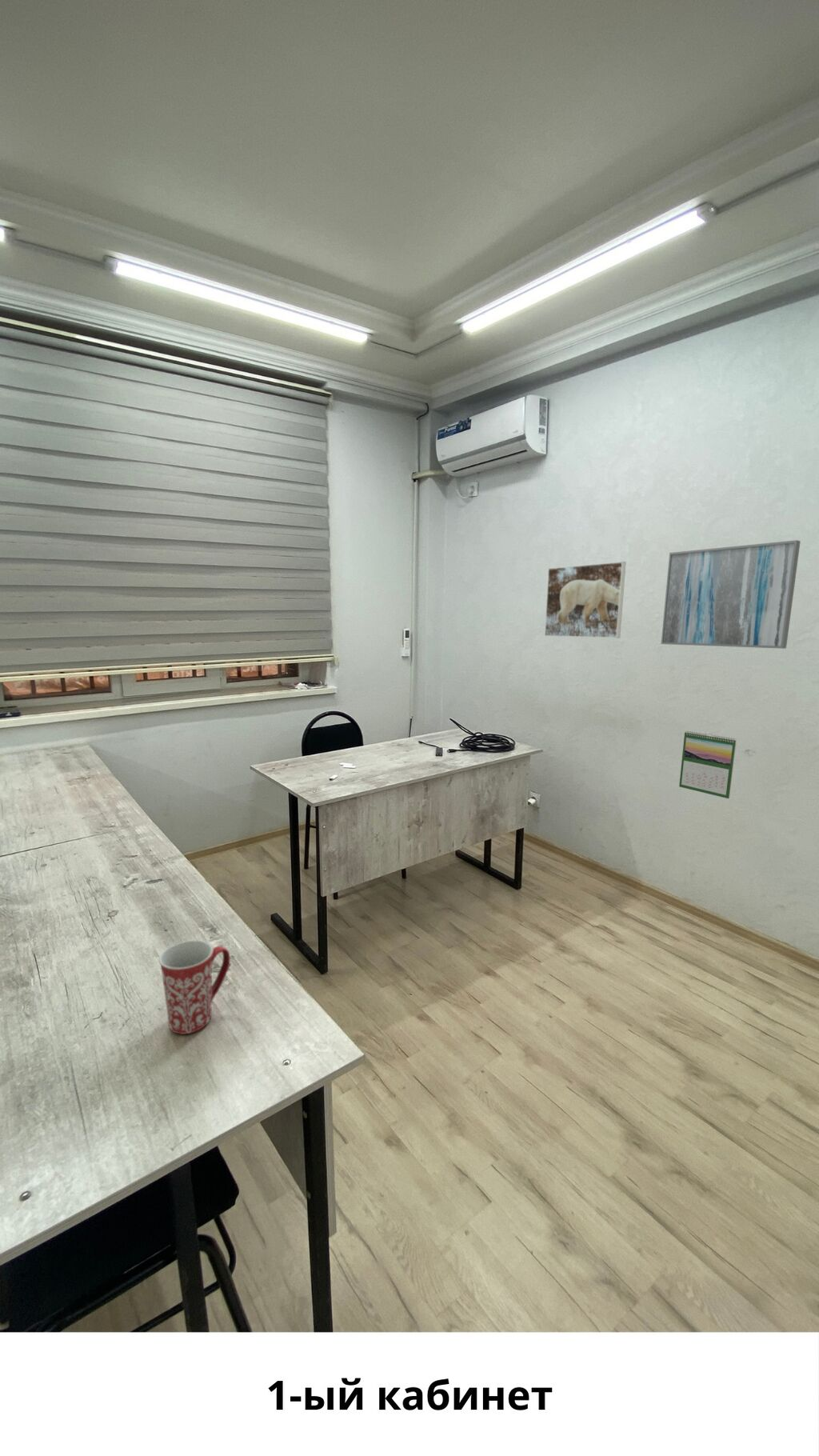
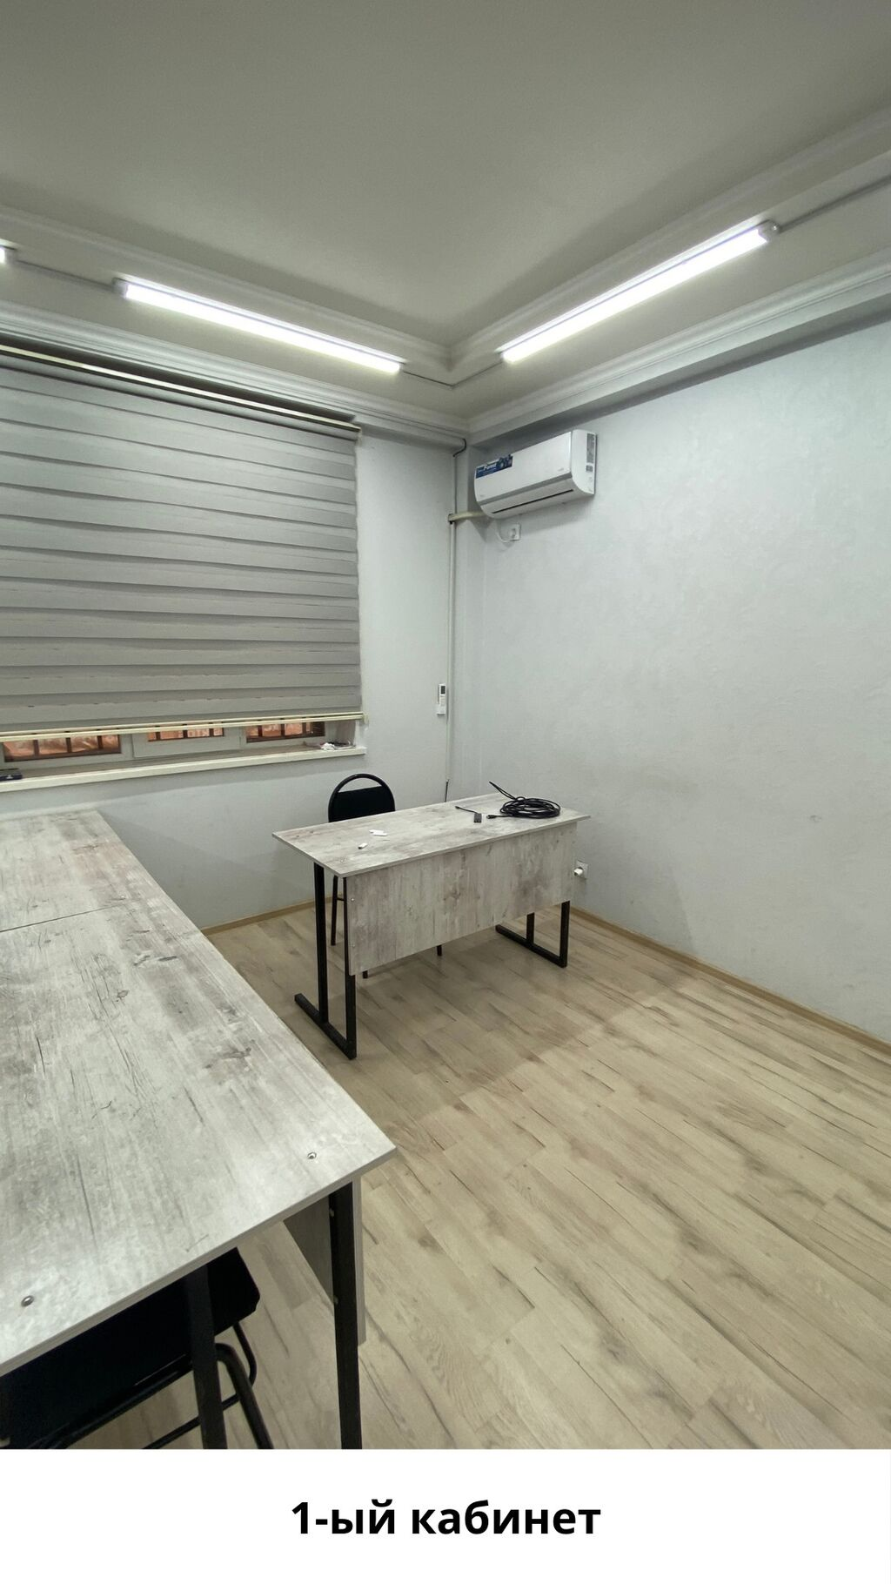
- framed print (582, 601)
- mug (198, 982)
- calendar (706, 763)
- wall art (724, 597)
